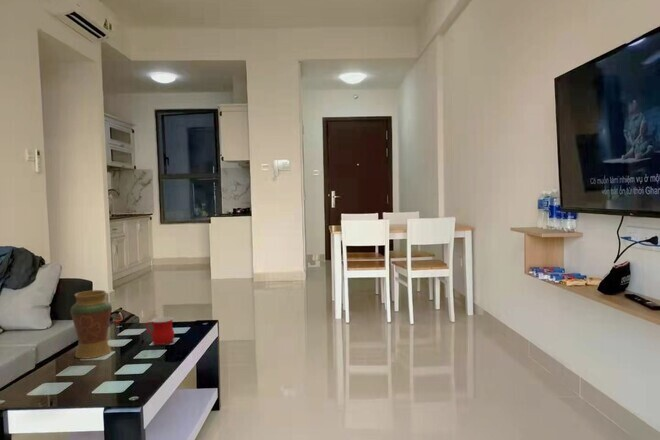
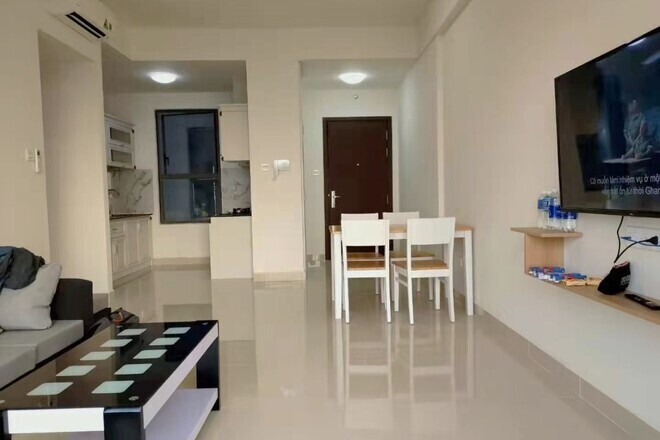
- decorative vase (92, 322)
- mug (160, 330)
